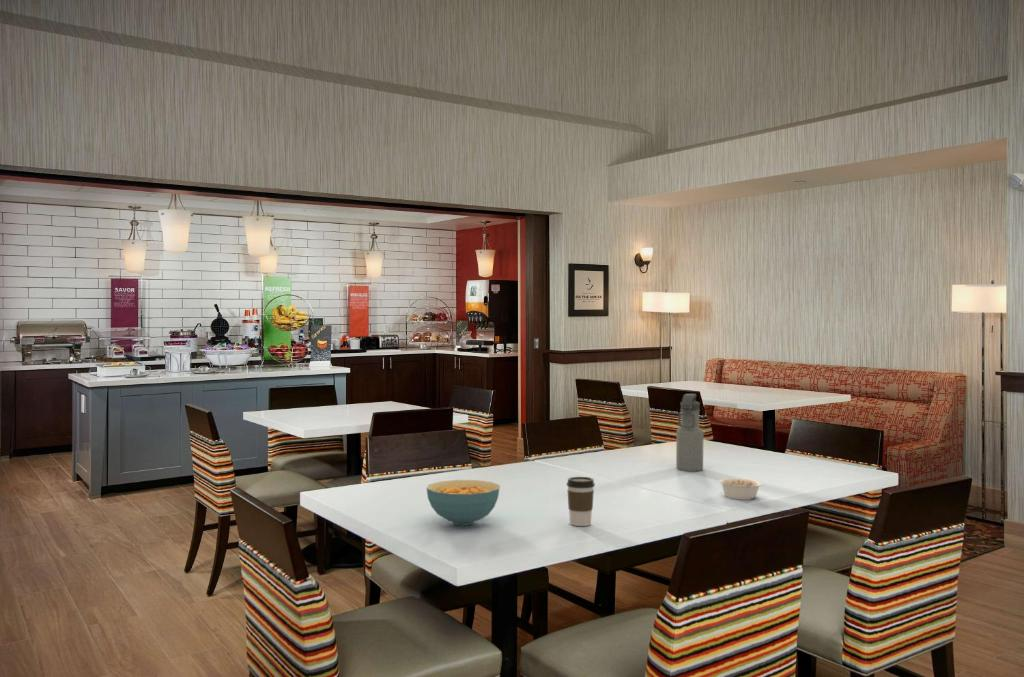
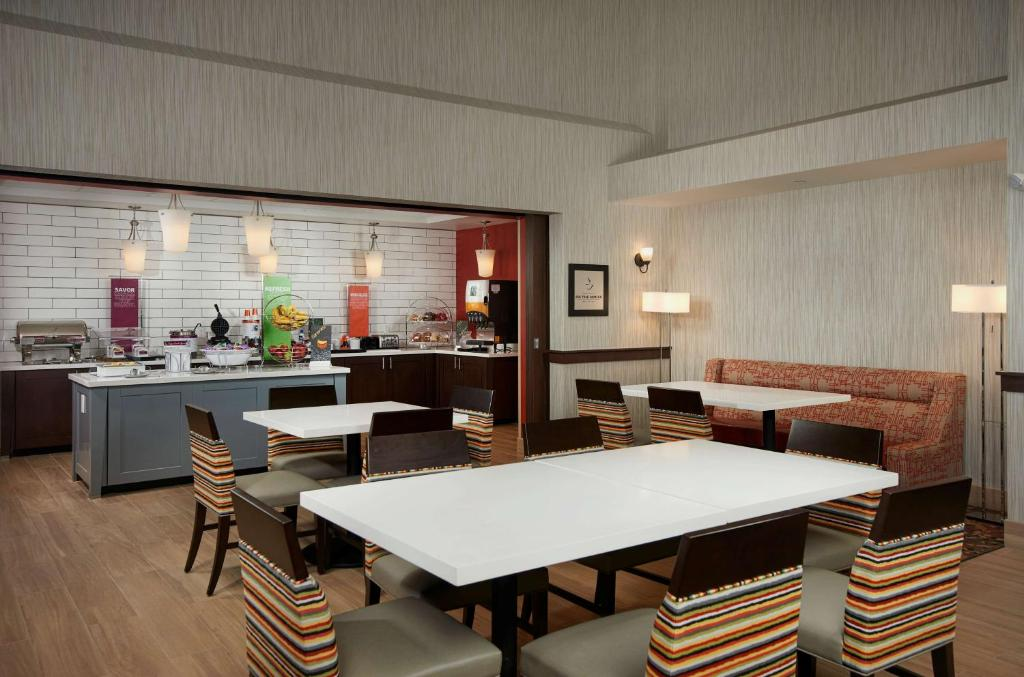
- water bottle (689, 432)
- coffee cup (580, 501)
- cereal bowl (463, 504)
- legume (741, 488)
